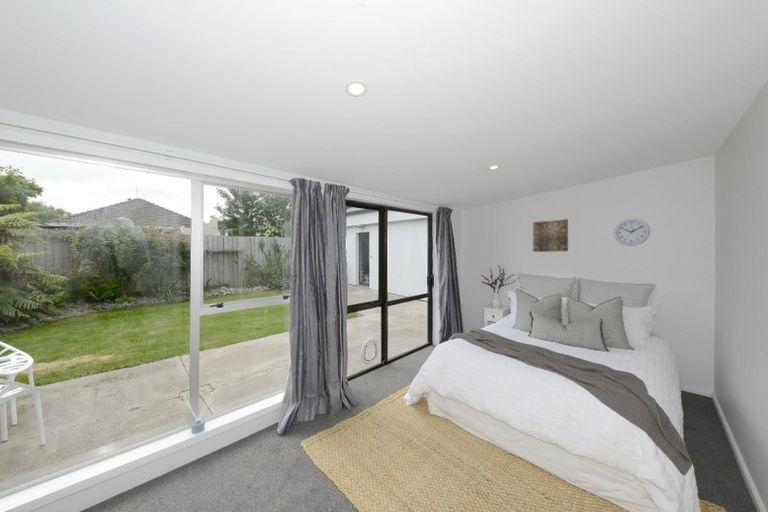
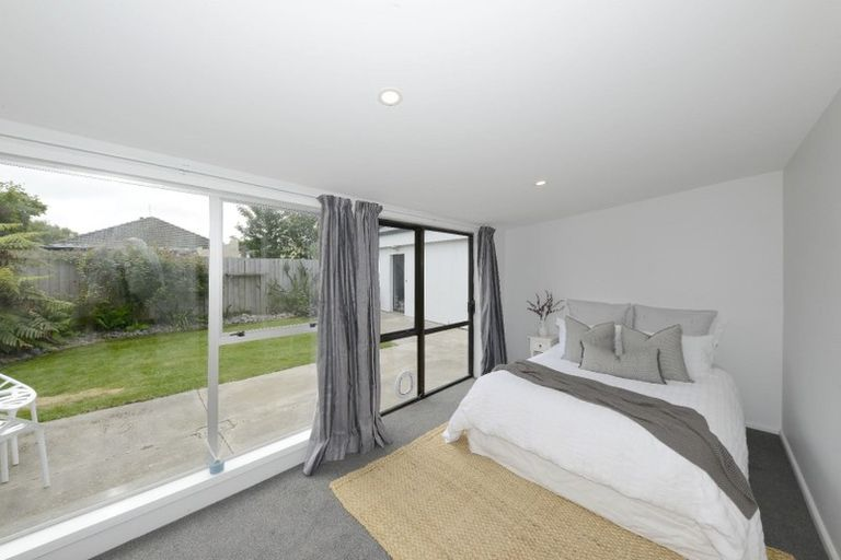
- wall clock (631, 232)
- wall art (549, 236)
